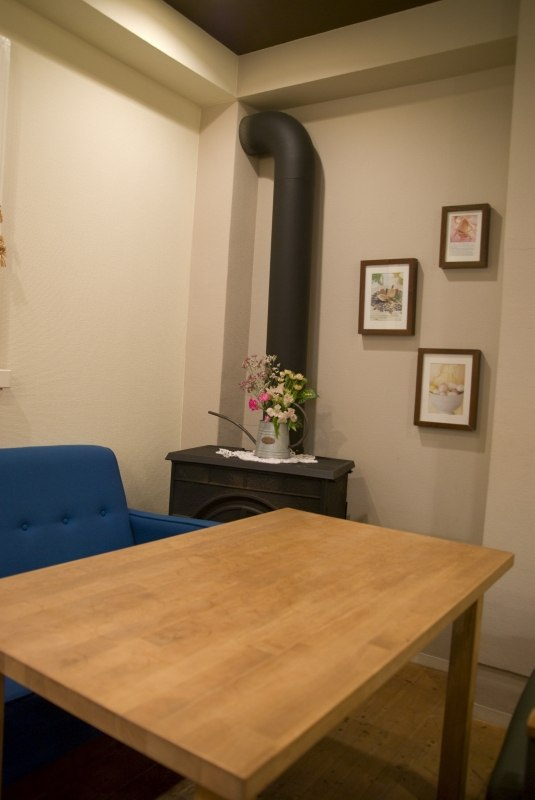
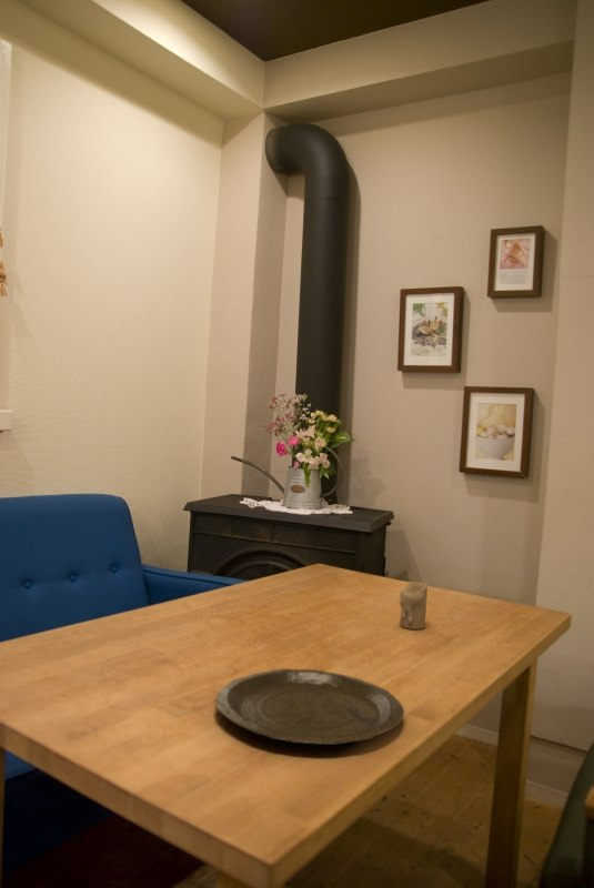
+ candle (412, 605)
+ plate (308, 705)
